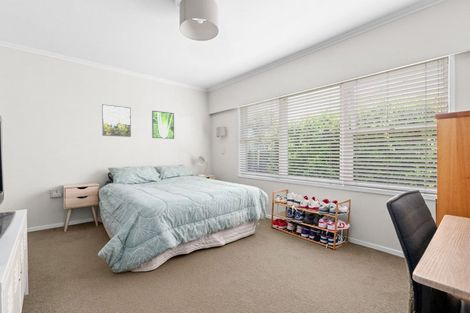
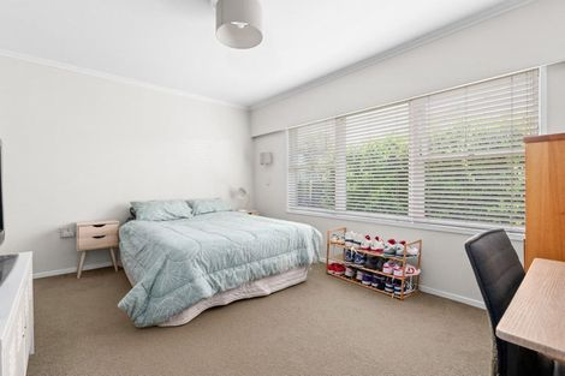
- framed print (163, 125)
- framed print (116, 121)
